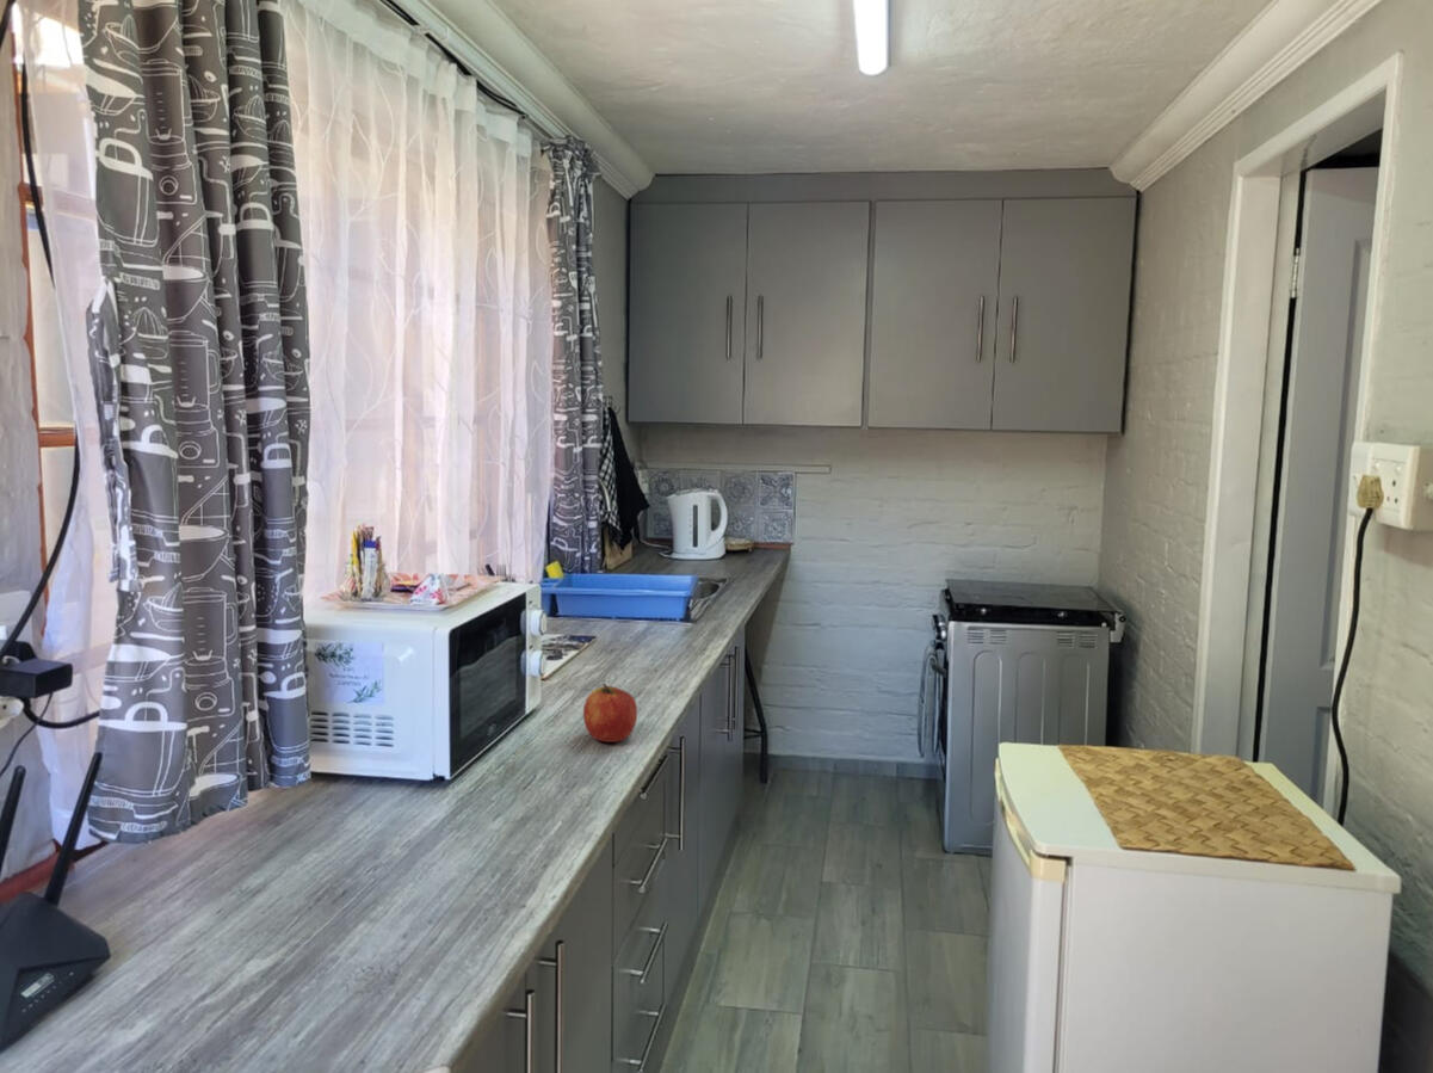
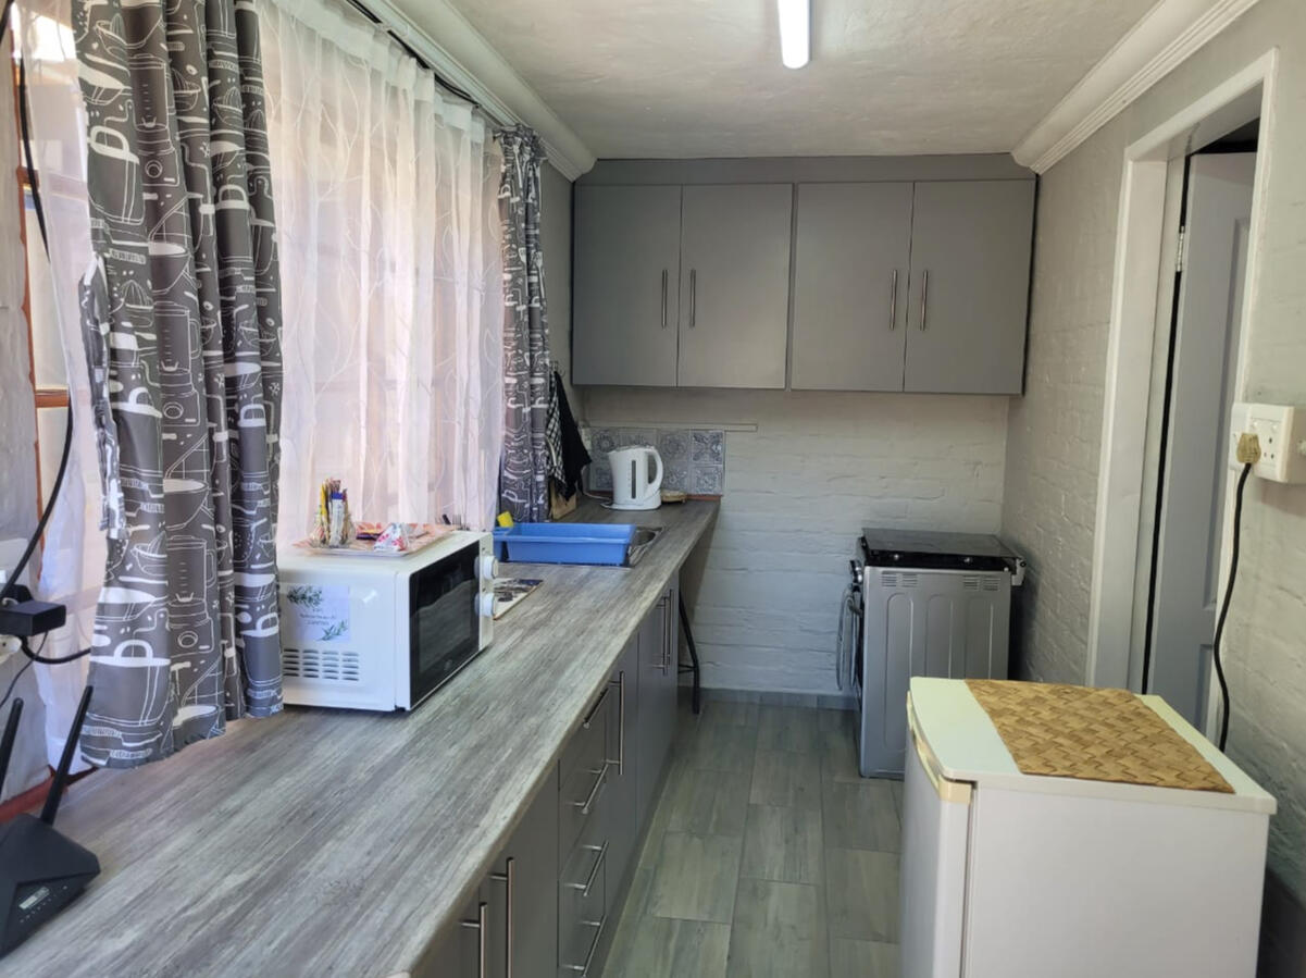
- apple (610, 710)
